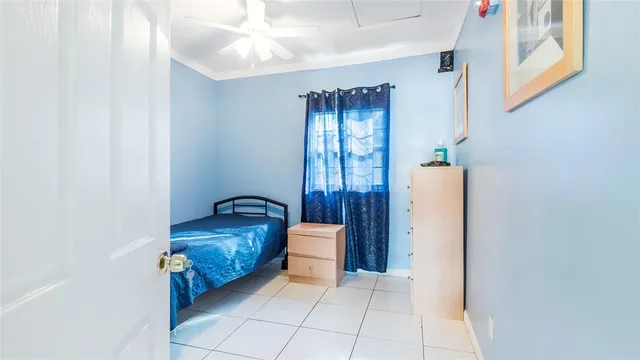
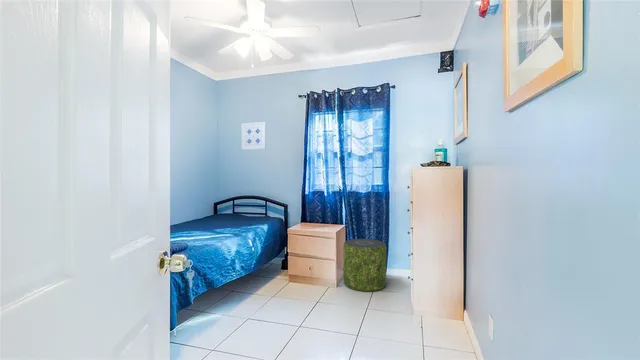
+ pouf (364, 263)
+ wall art (253, 136)
